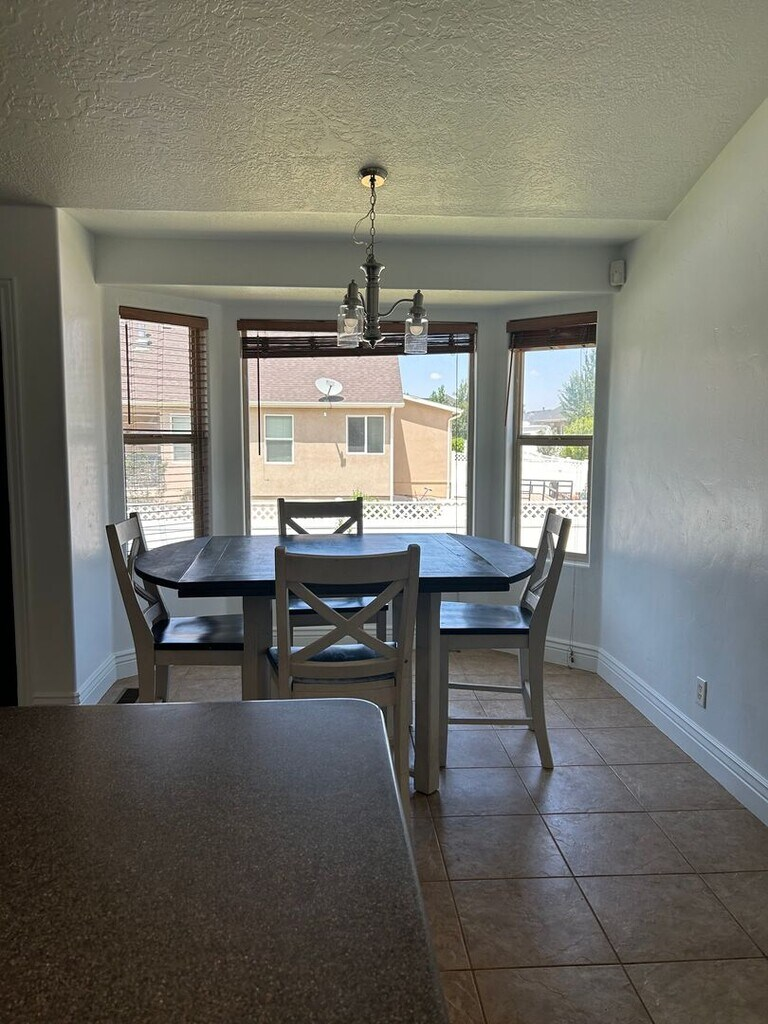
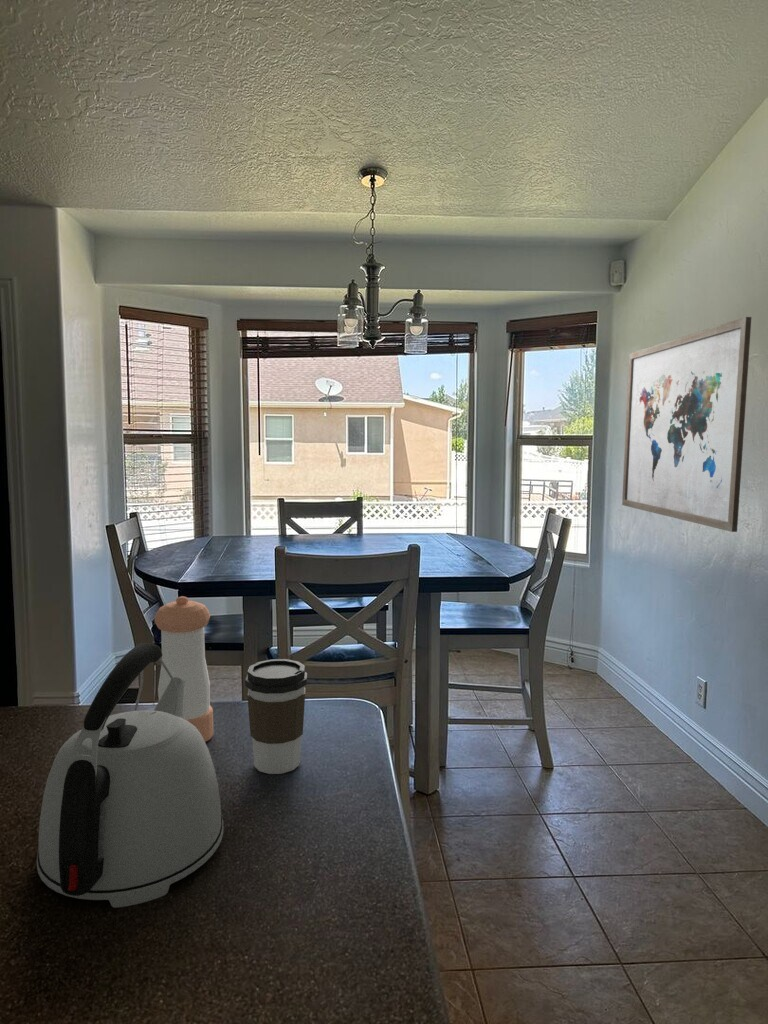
+ coffee cup (277, 715)
+ wall art (674, 428)
+ pepper shaker (183, 667)
+ kettle (134, 750)
